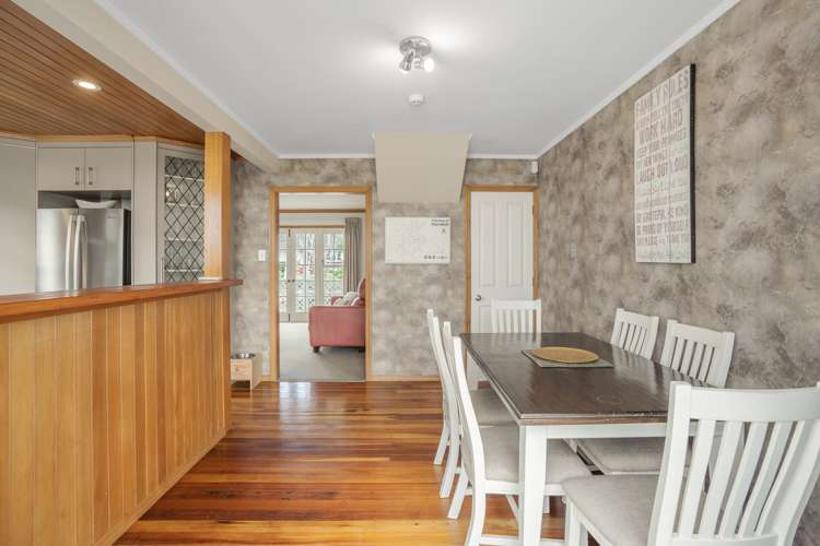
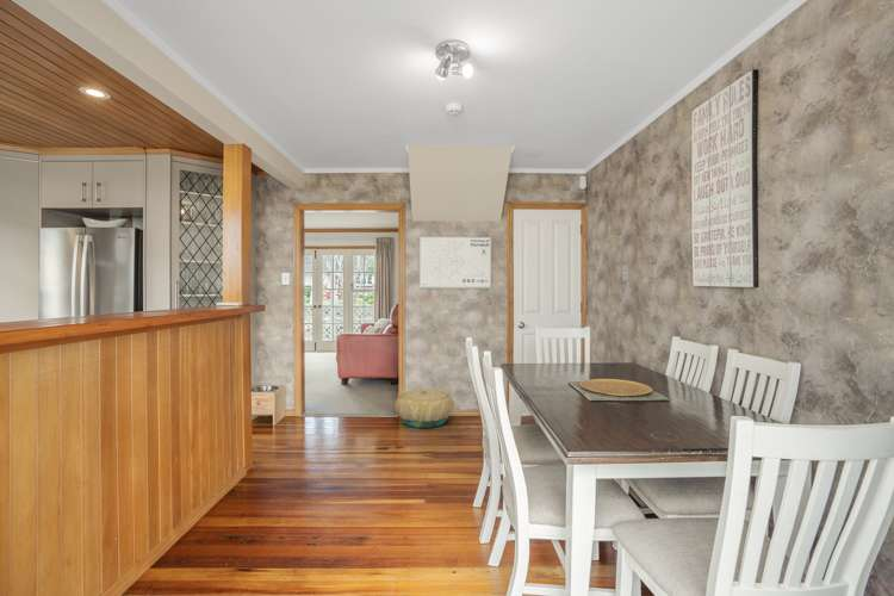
+ basket (424, 405)
